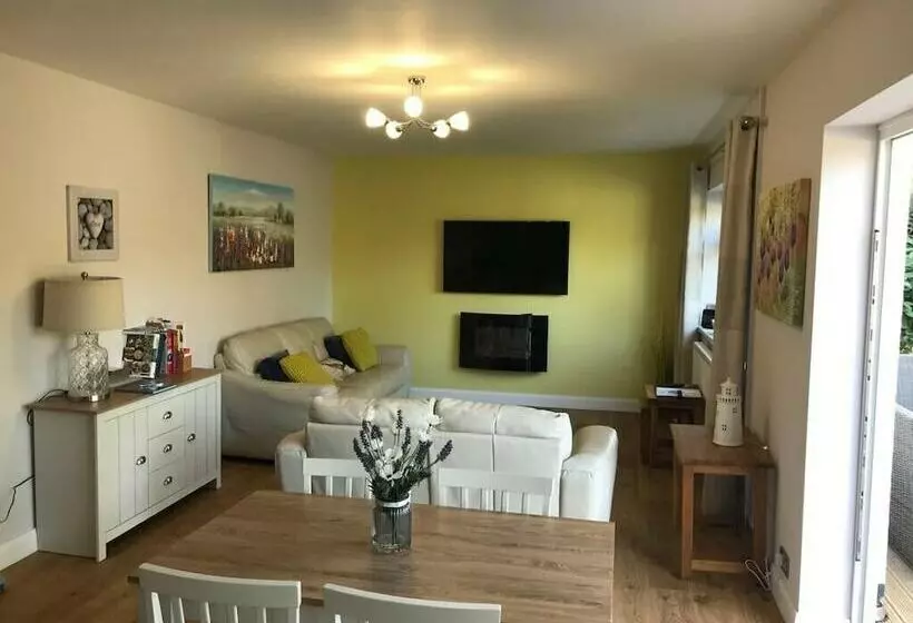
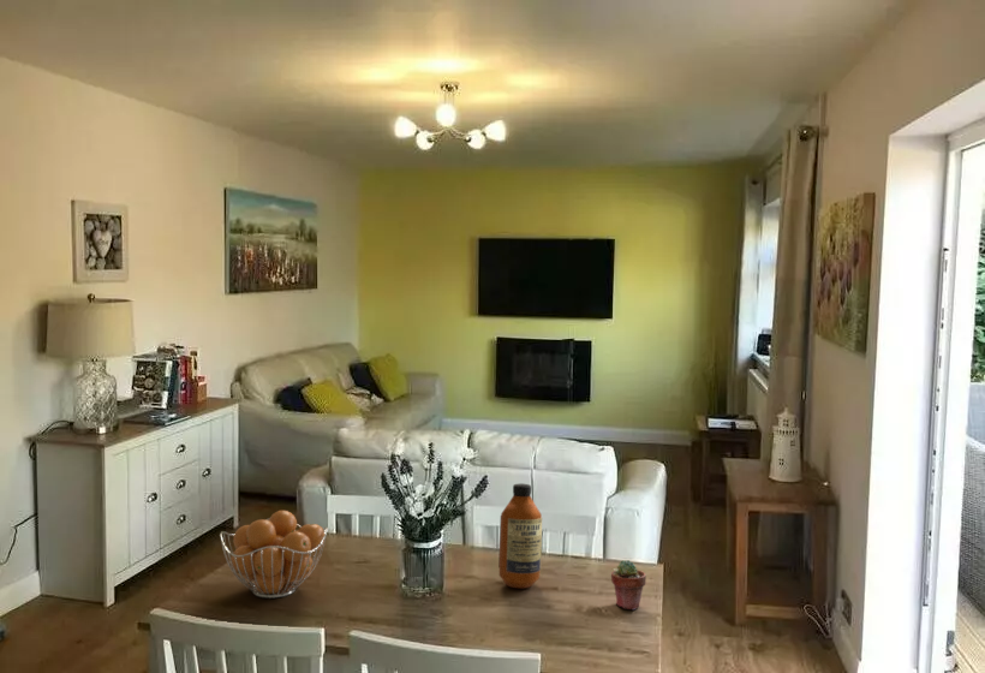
+ bottle (520, 535)
+ potted succulent (628, 582)
+ fruit basket (274, 553)
